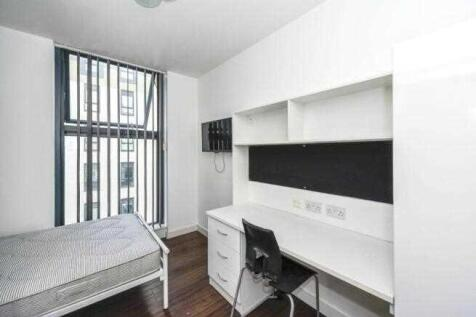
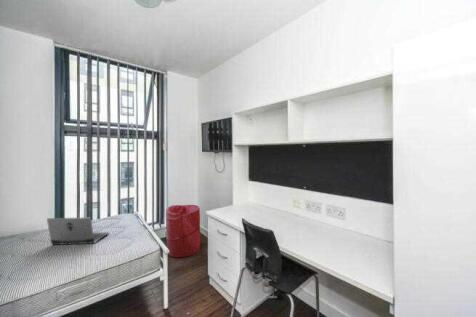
+ laundry hamper (183, 228)
+ laptop computer (80, 226)
